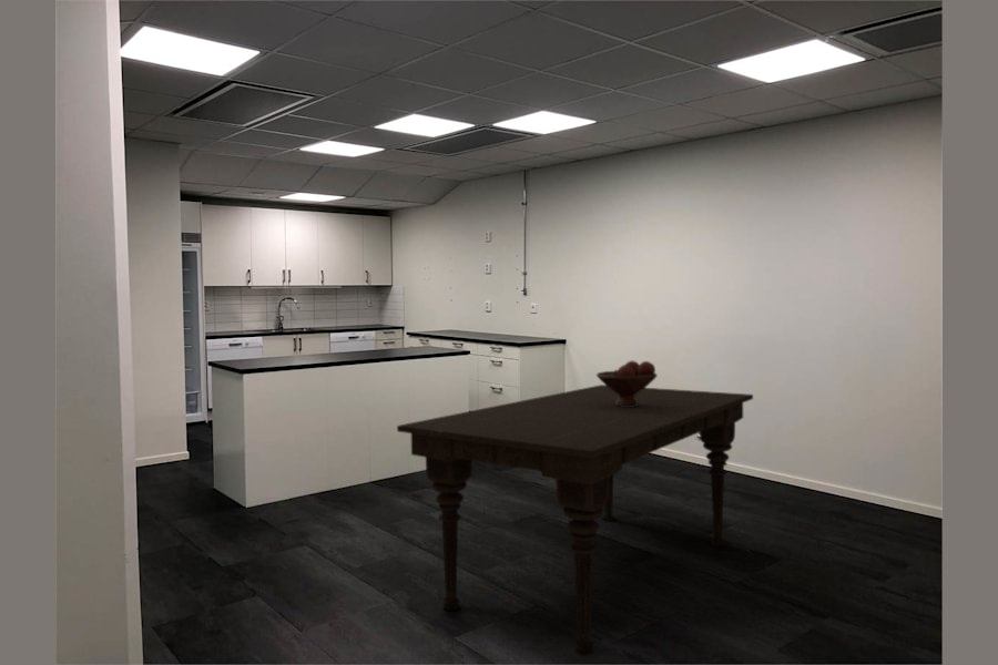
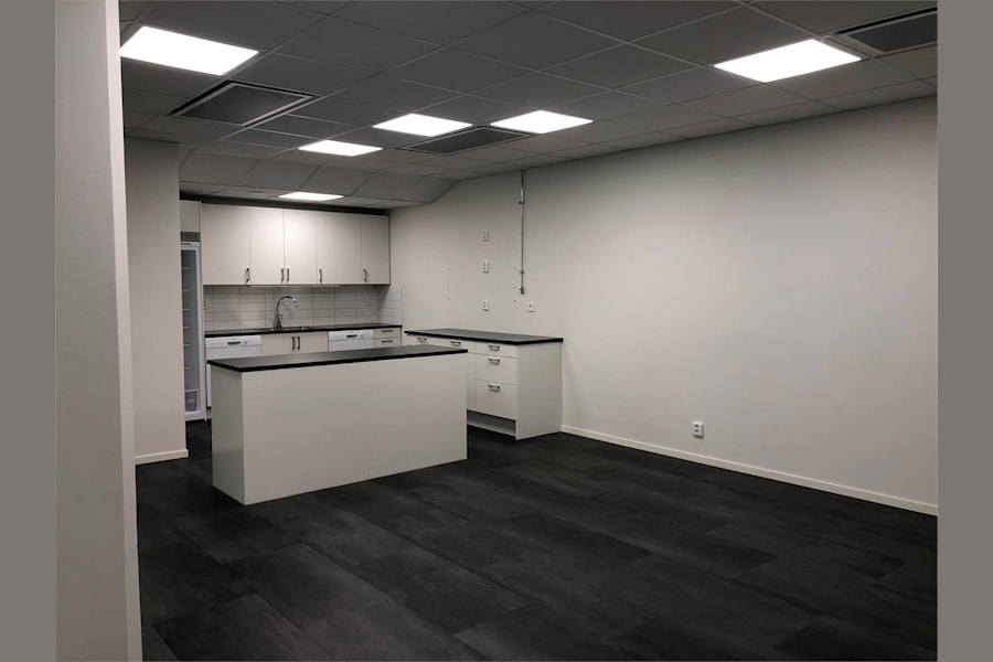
- fruit bowl (627, 382)
- dining table (598, 490)
